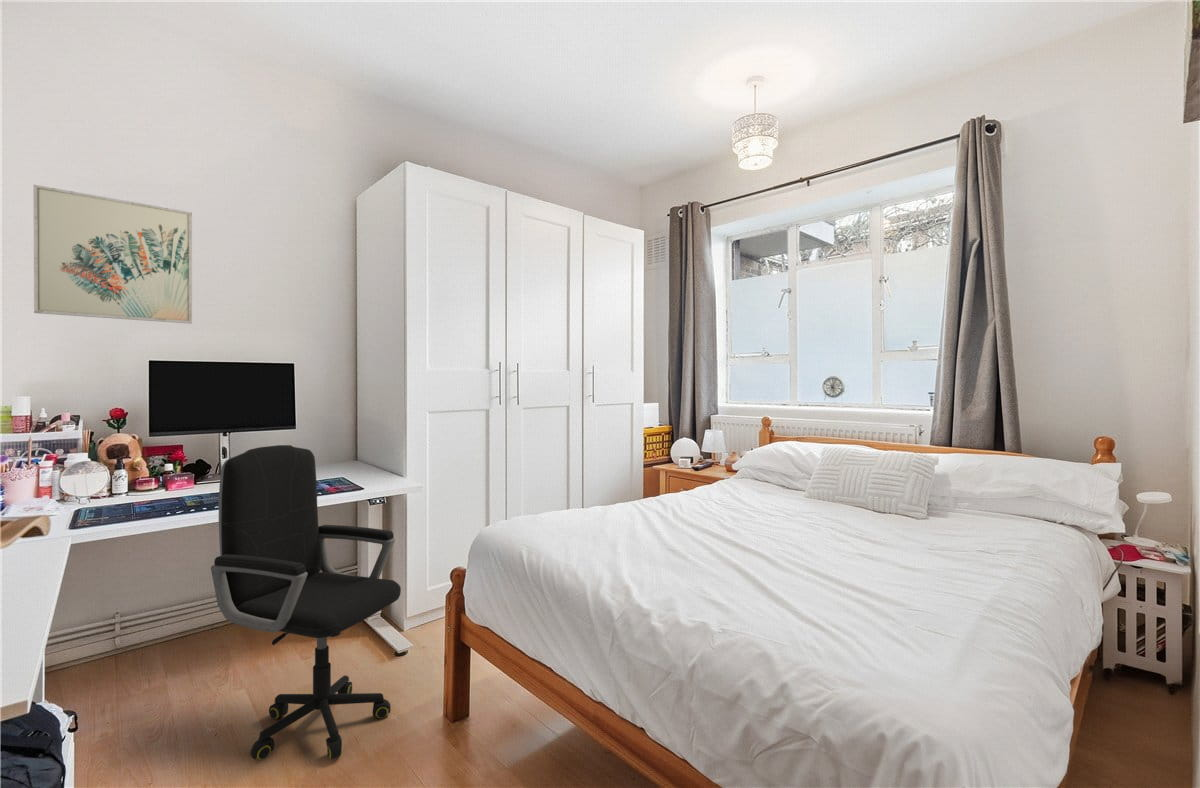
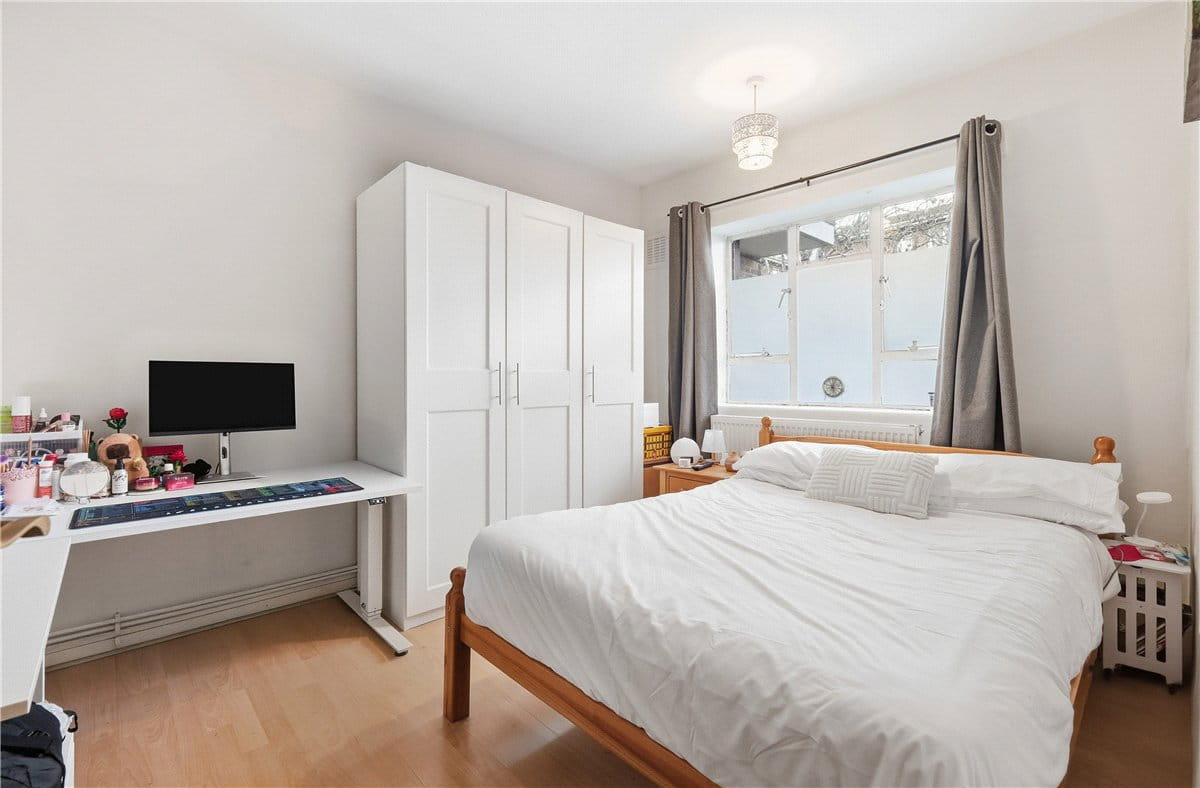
- office chair (312, 586)
- wall art (118, 259)
